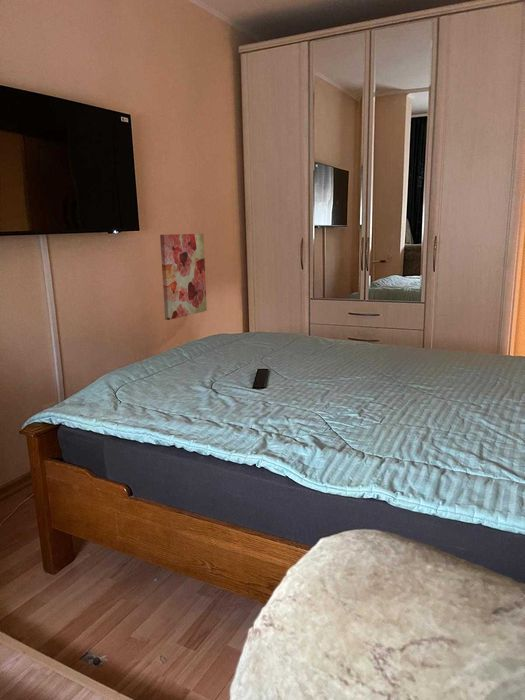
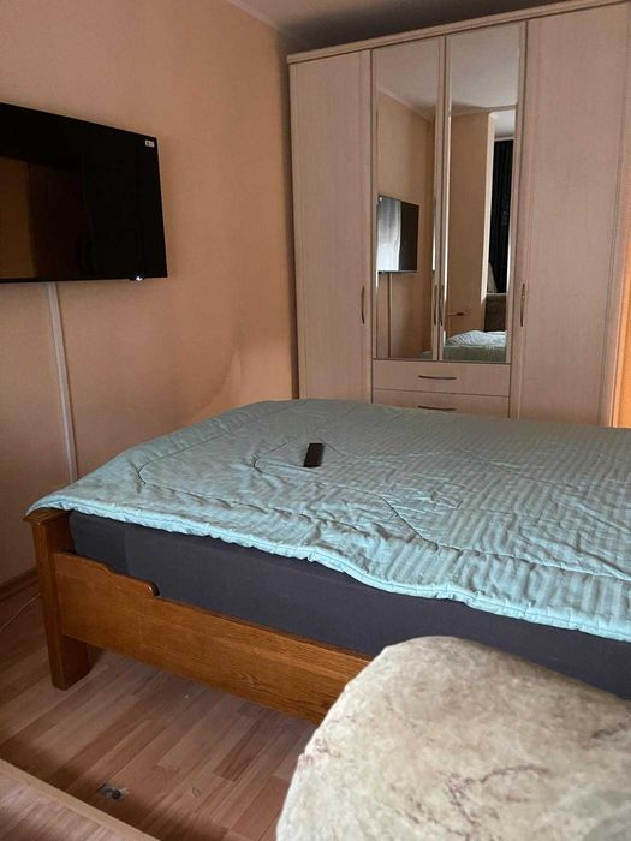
- wall art (184, 275)
